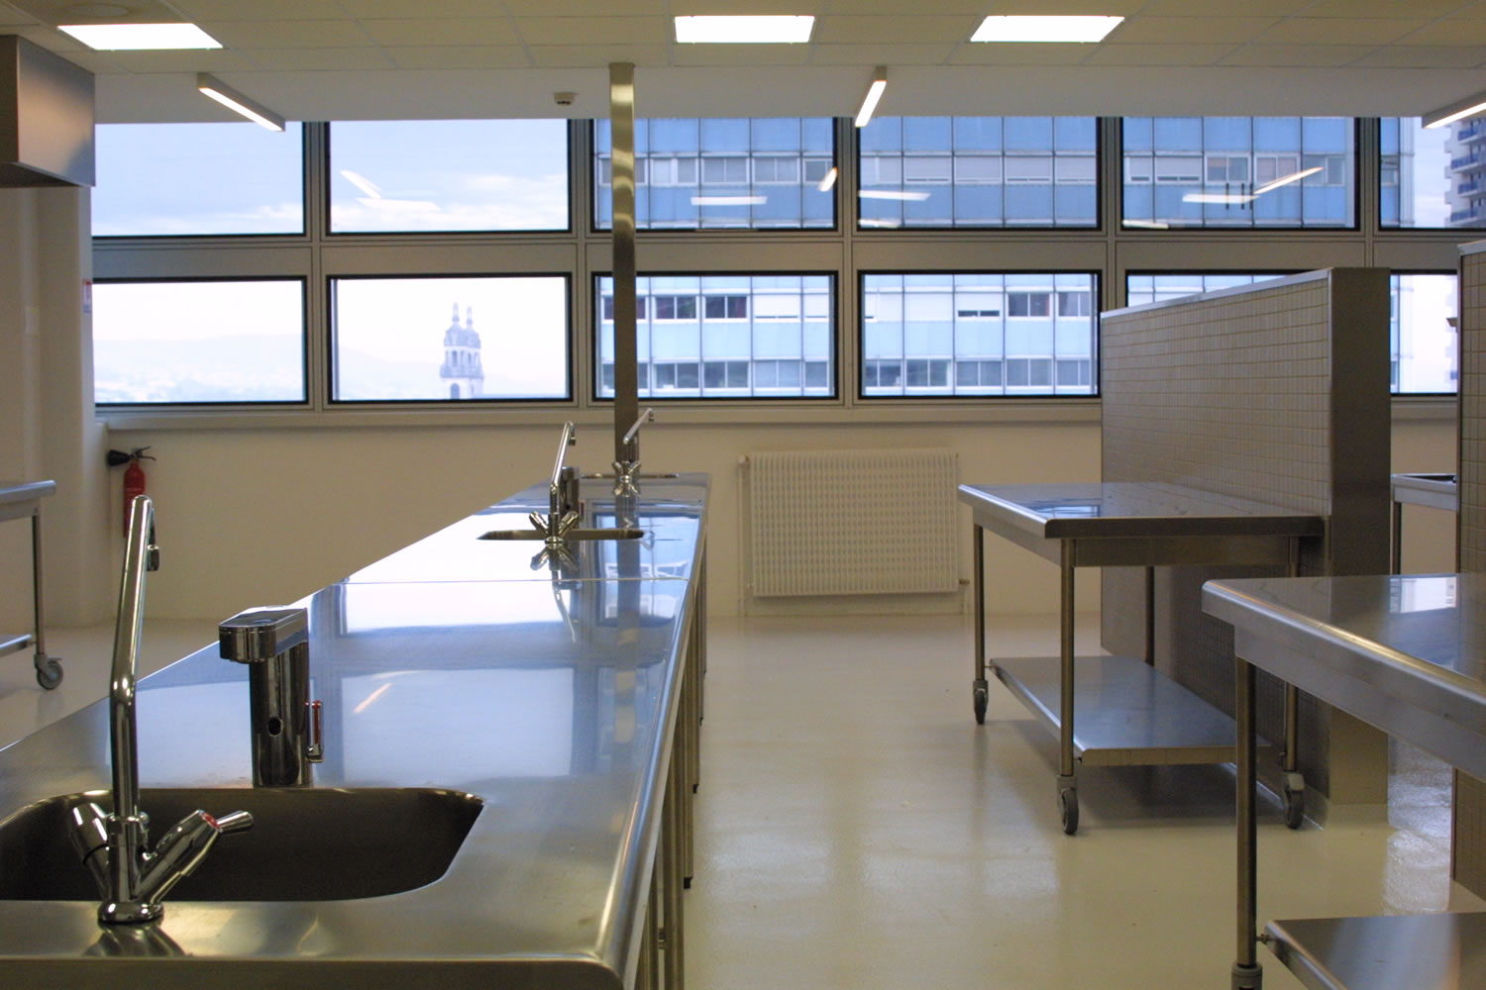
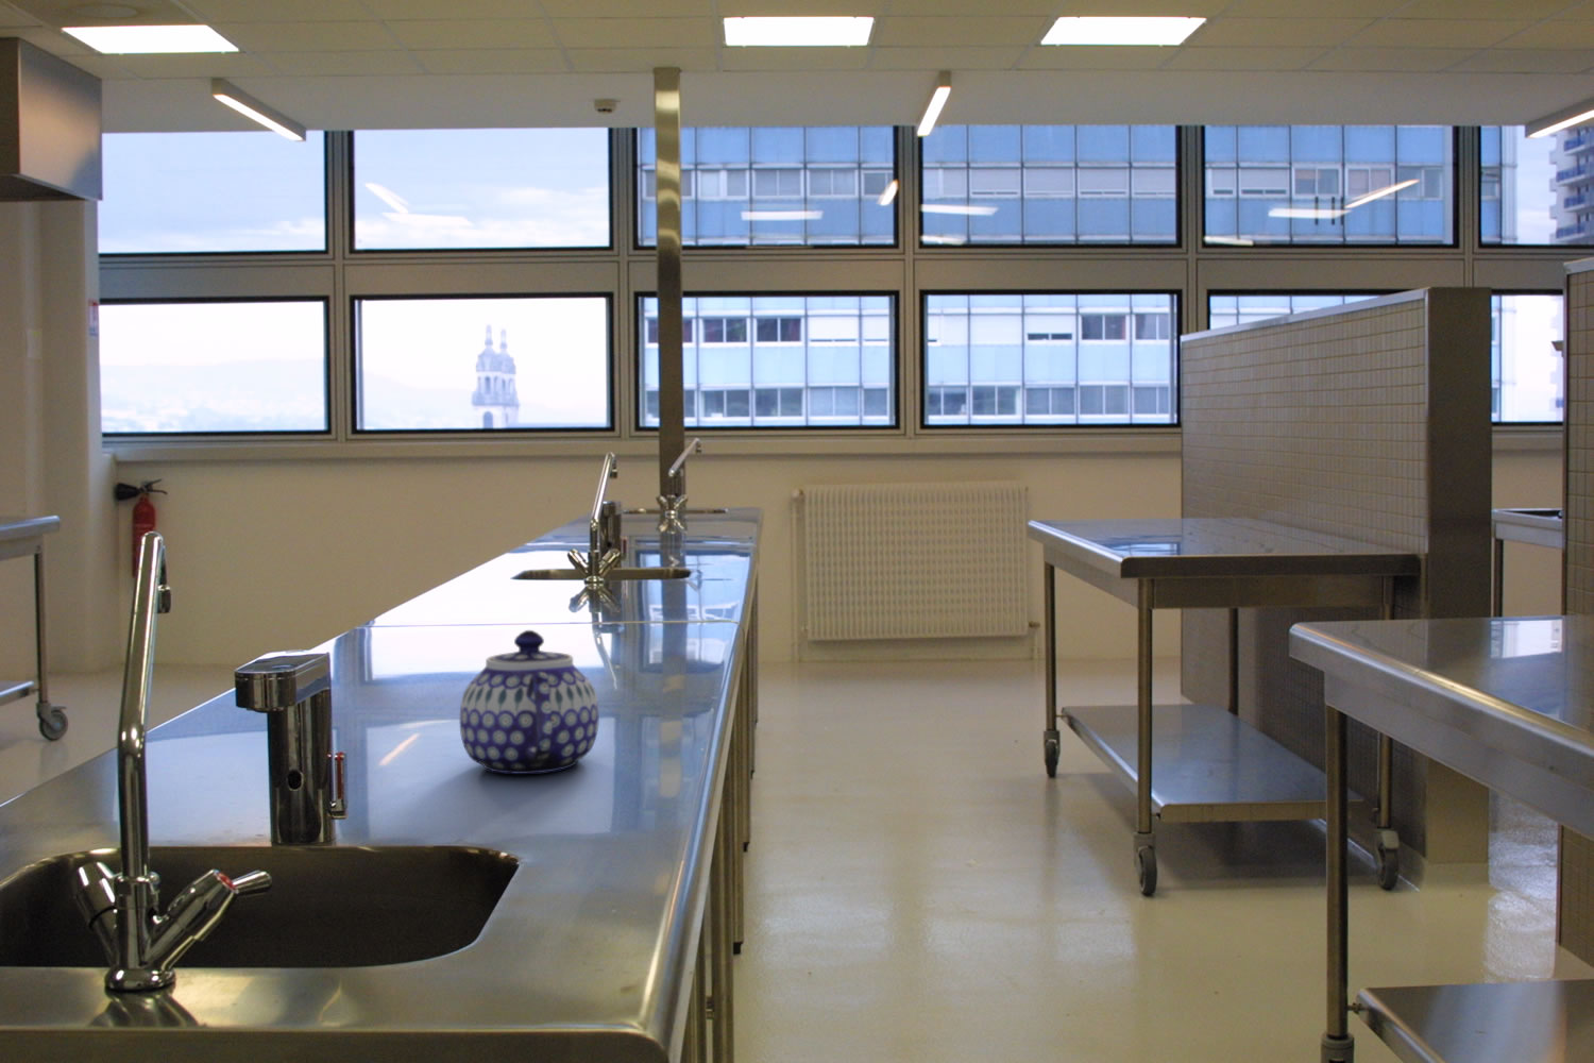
+ teapot (529, 698)
